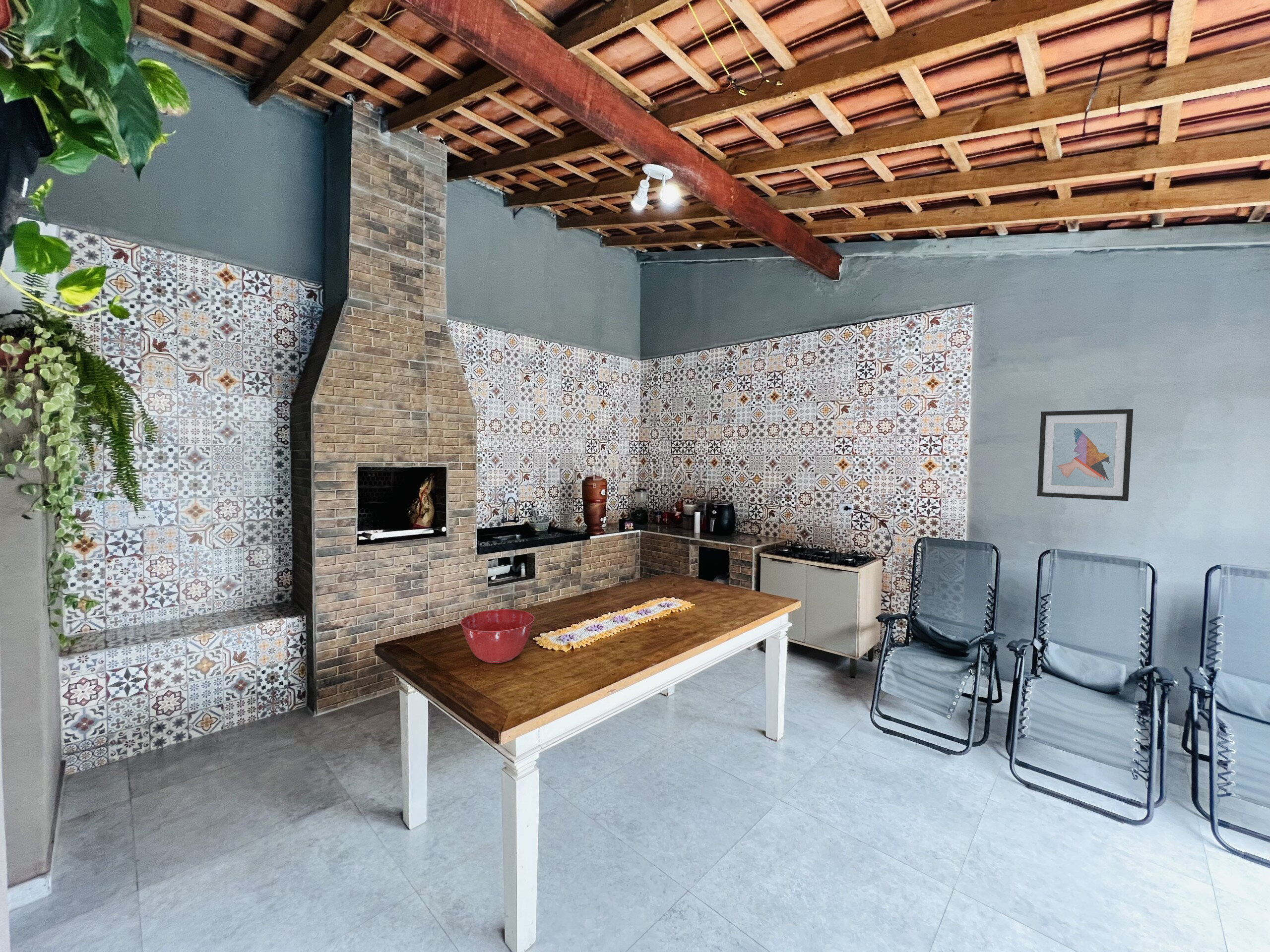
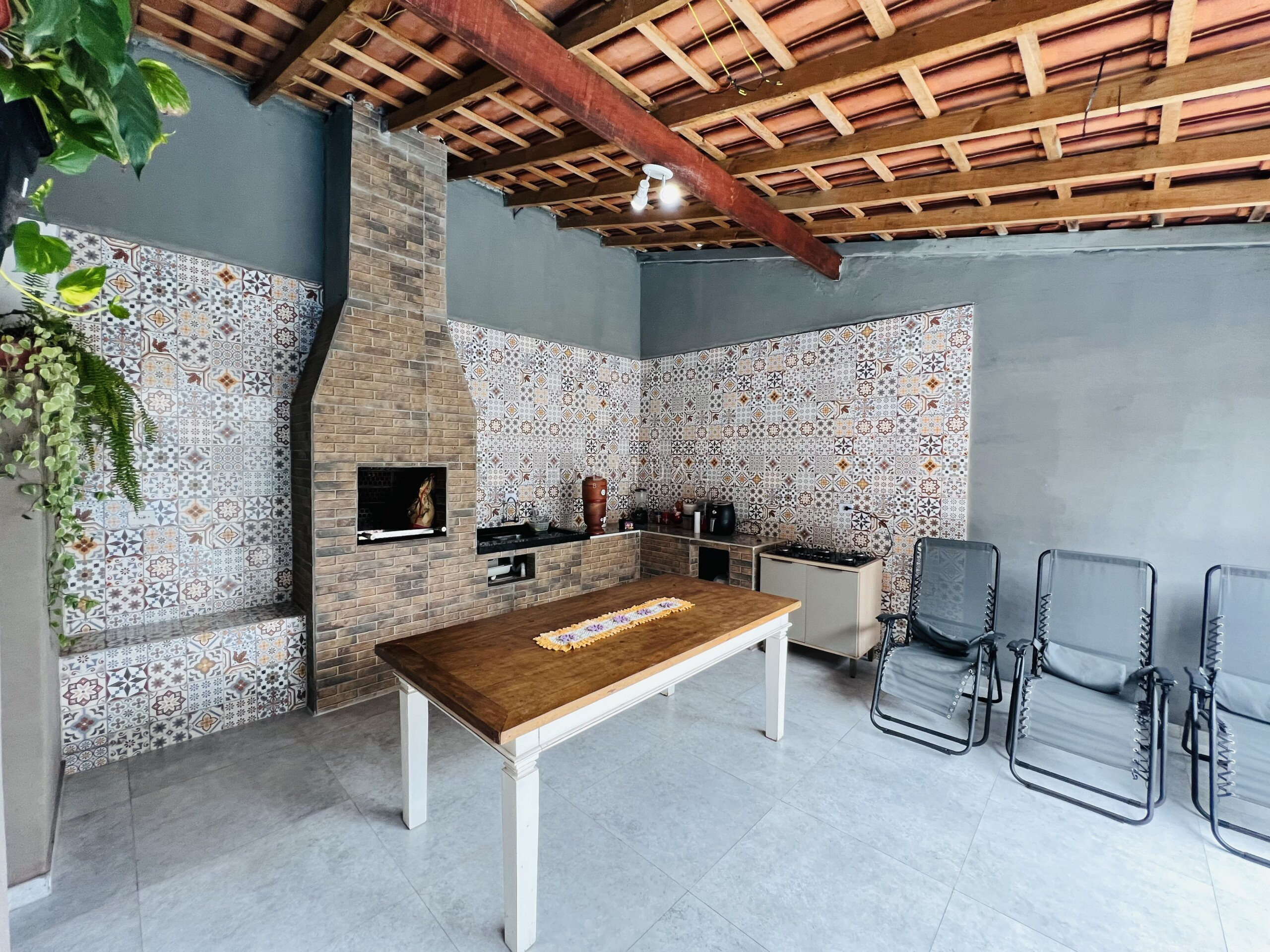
- mixing bowl (498, 638)
- wall art (1083, 454)
